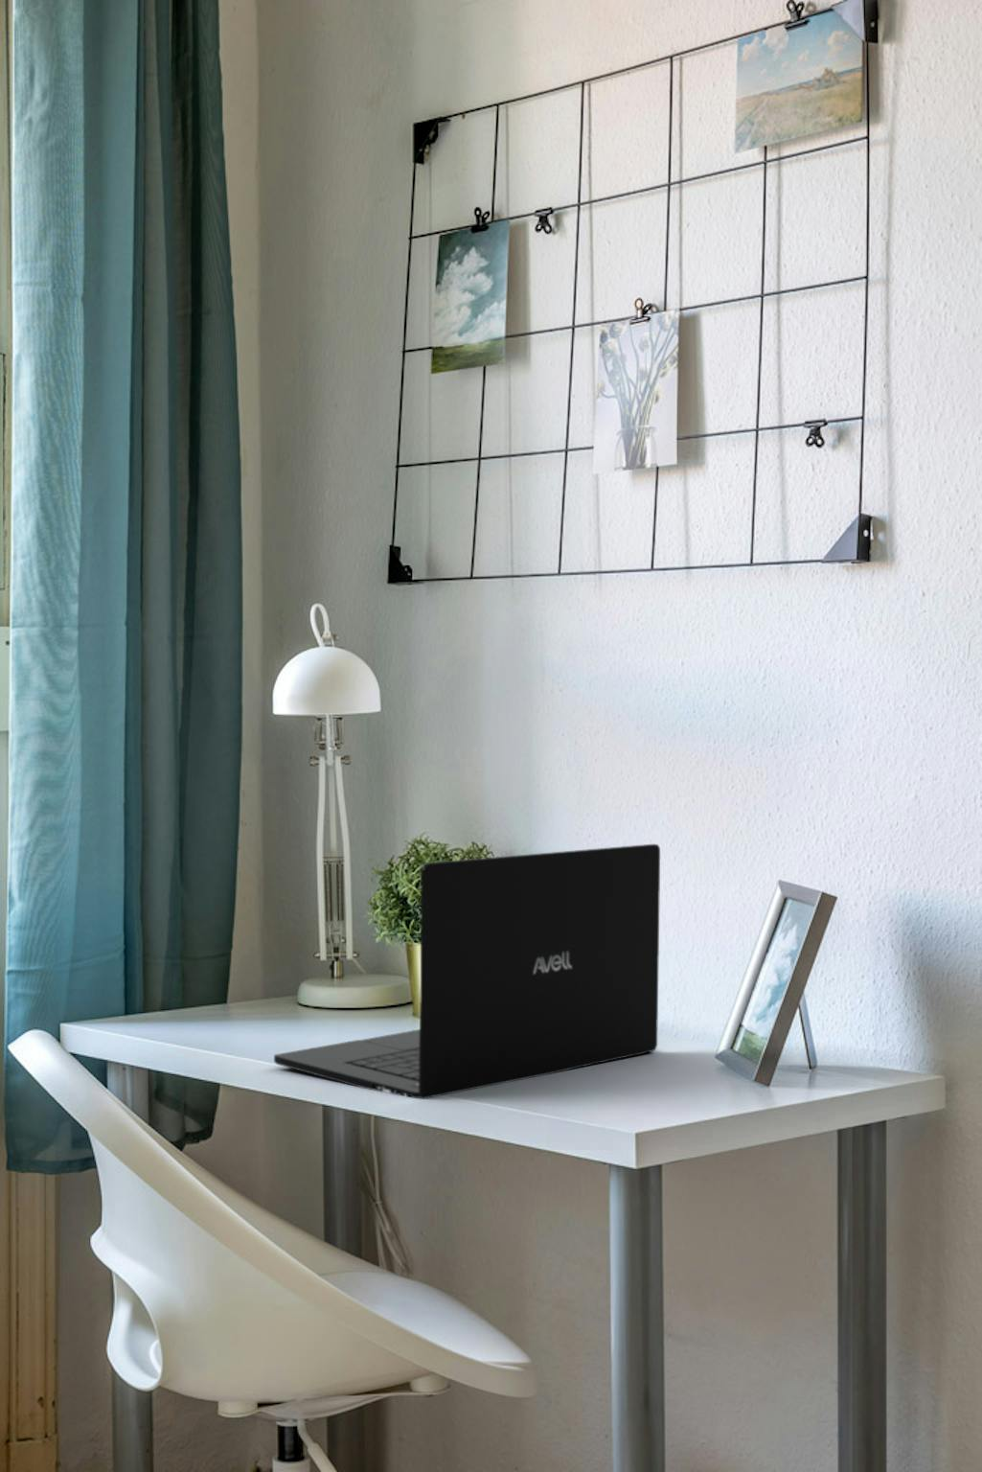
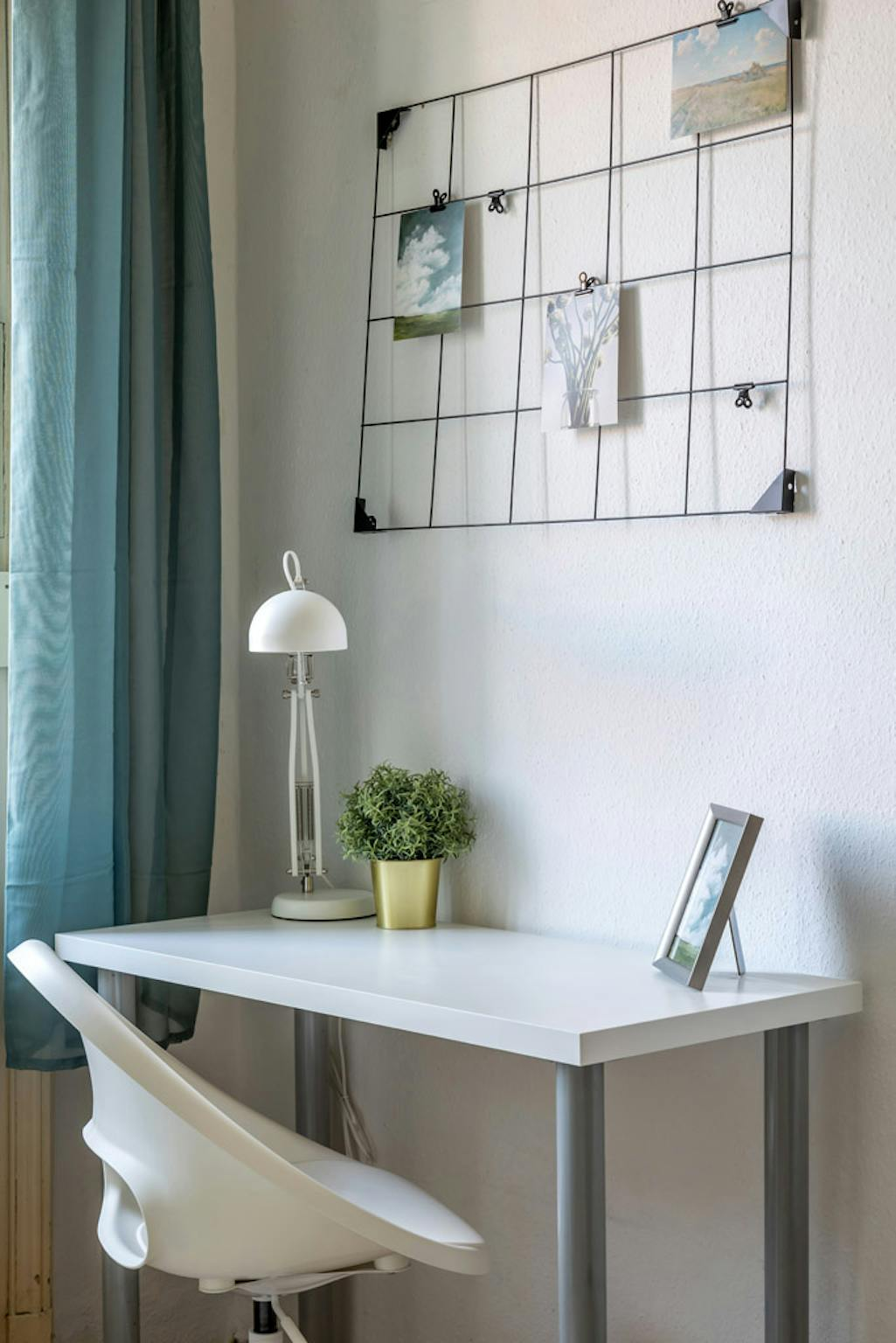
- laptop (469, 951)
